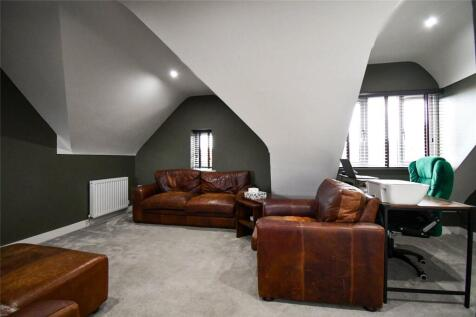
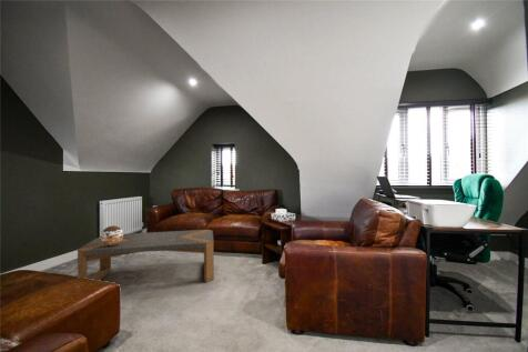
+ decorative sphere (112, 235)
+ coffee table (154, 250)
